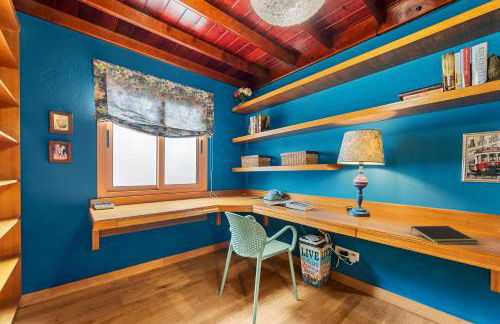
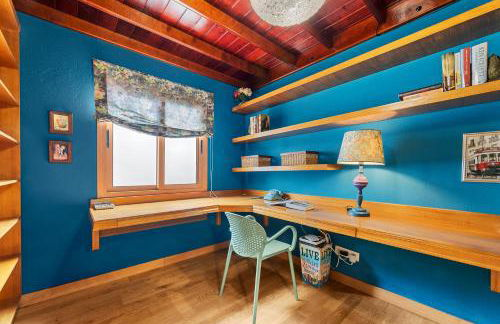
- notepad (442, 234)
